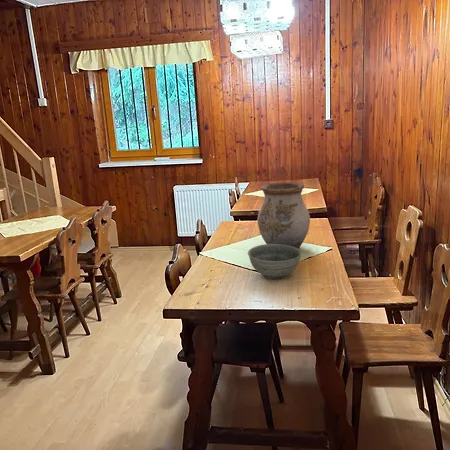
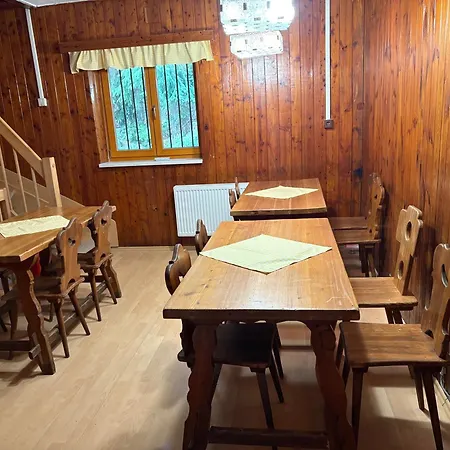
- bowl (275, 263)
- vase (283, 217)
